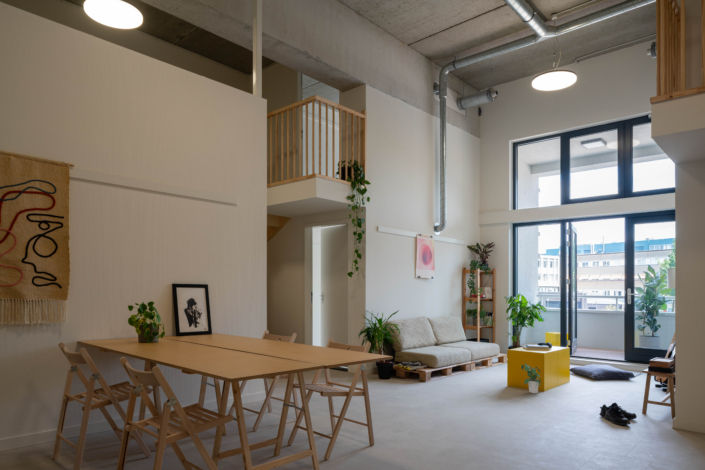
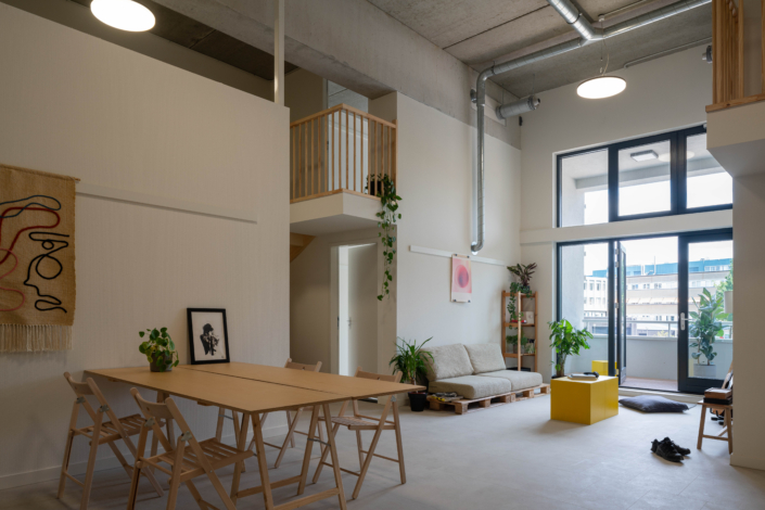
- potted plant (531, 378)
